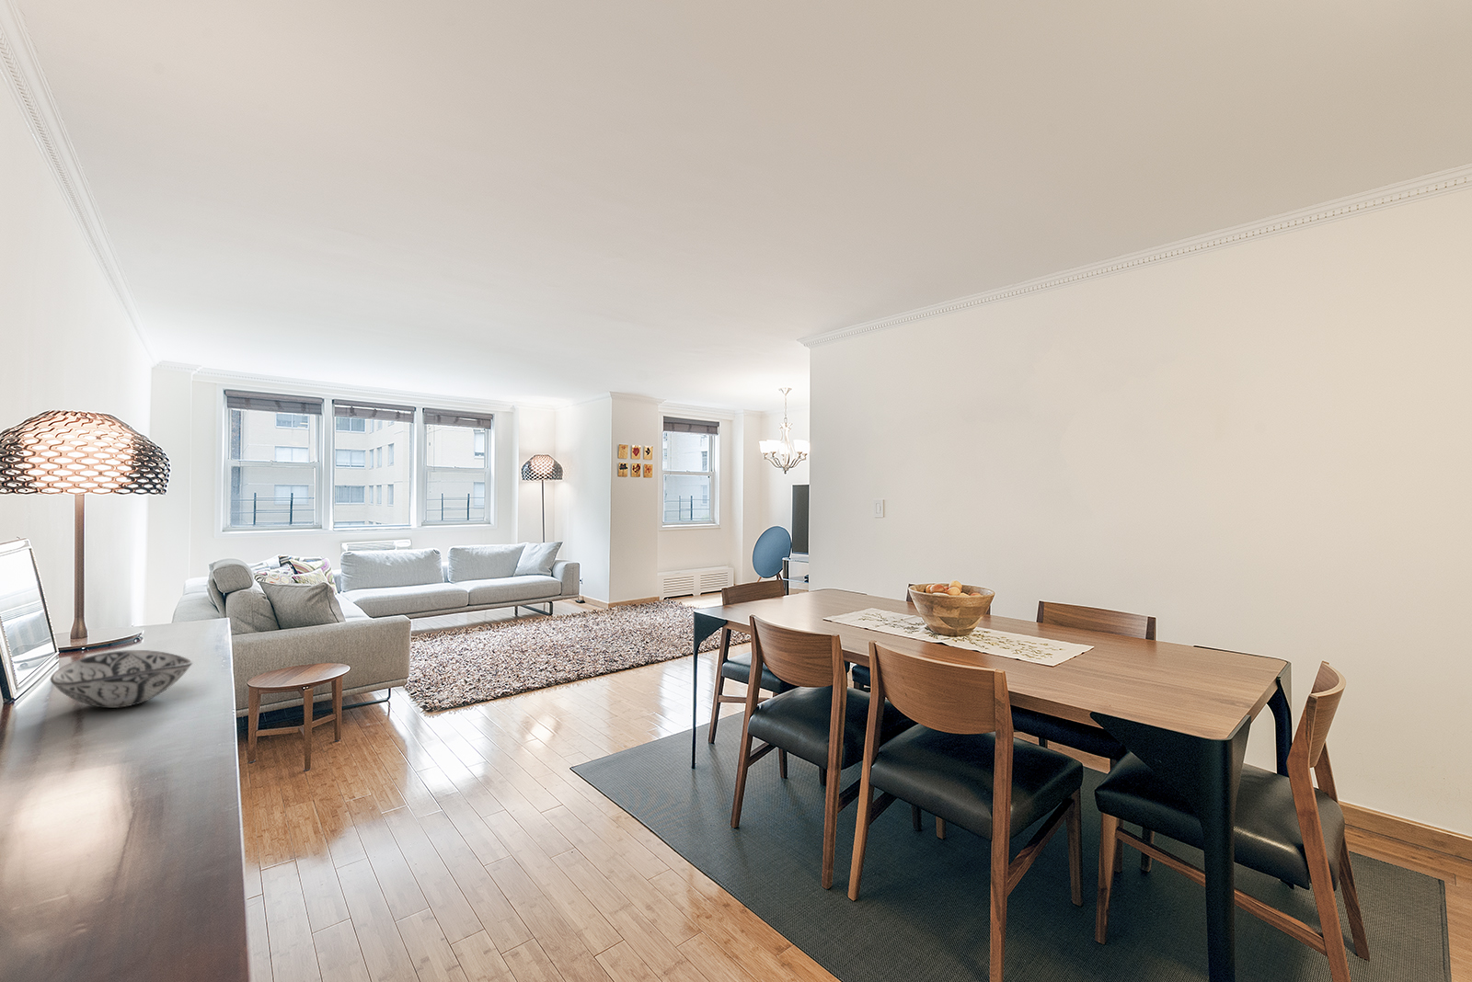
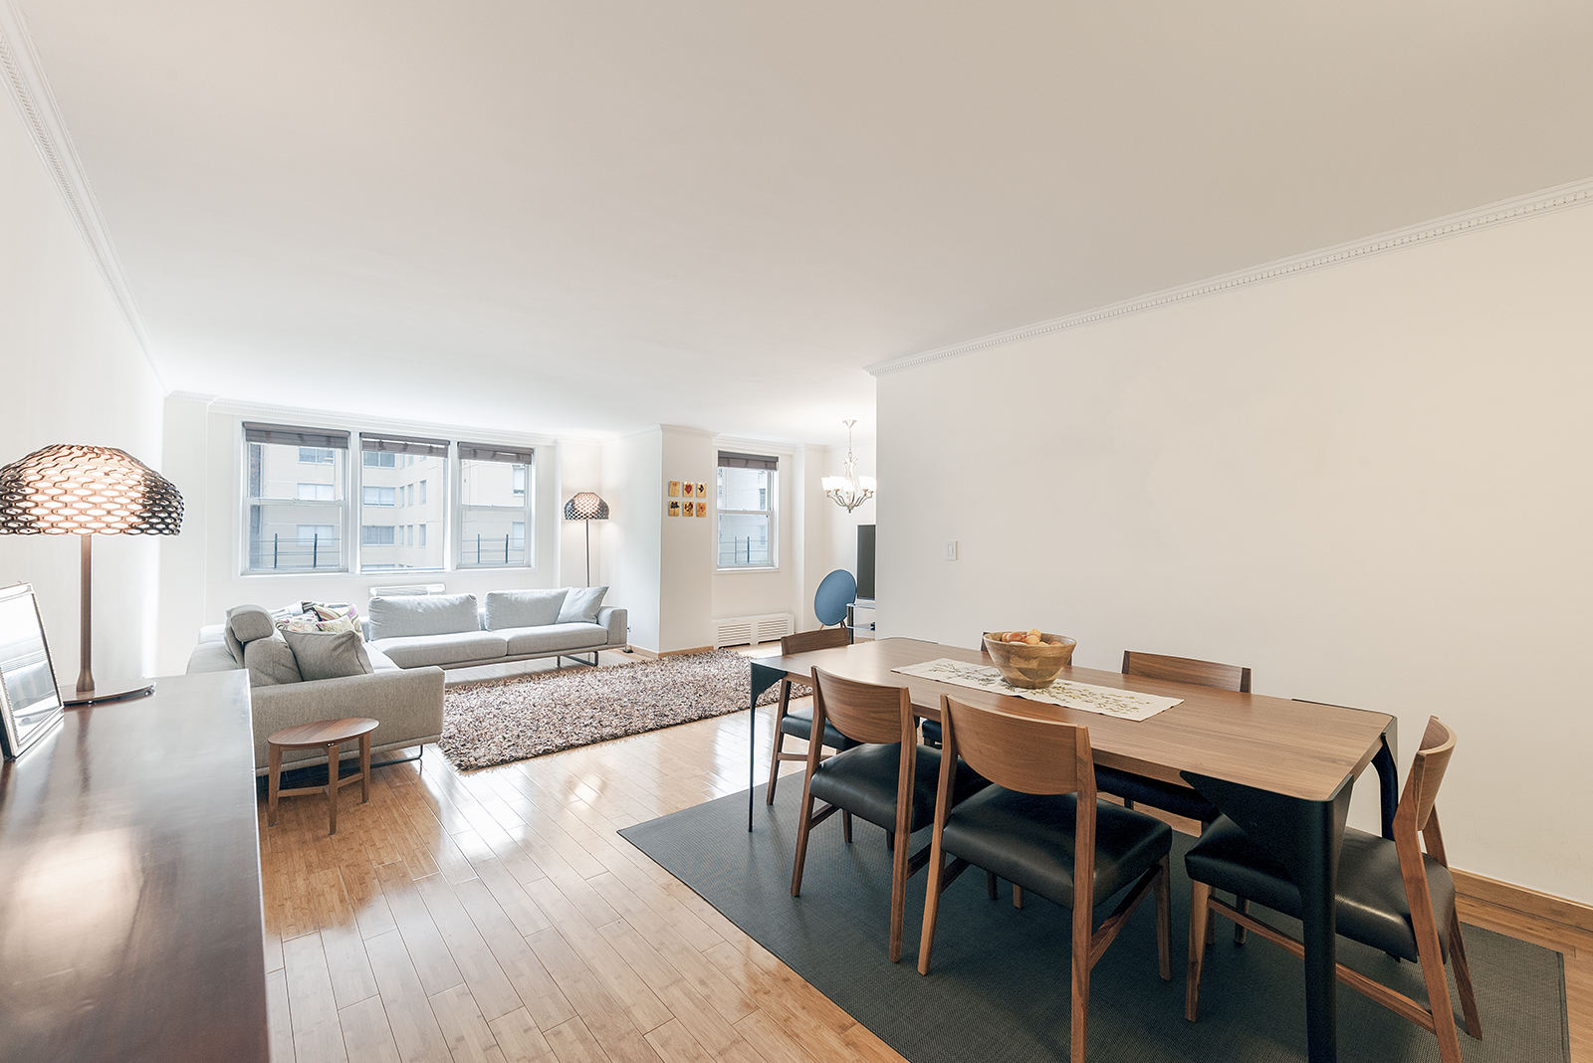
- decorative bowl (124, 681)
